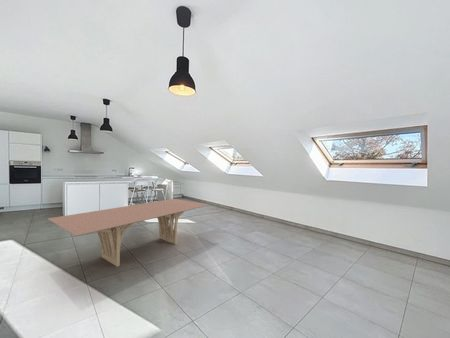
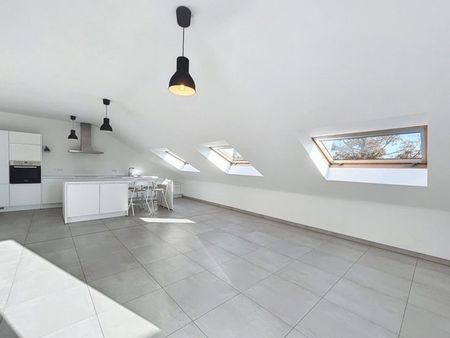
- dining table (139, 221)
